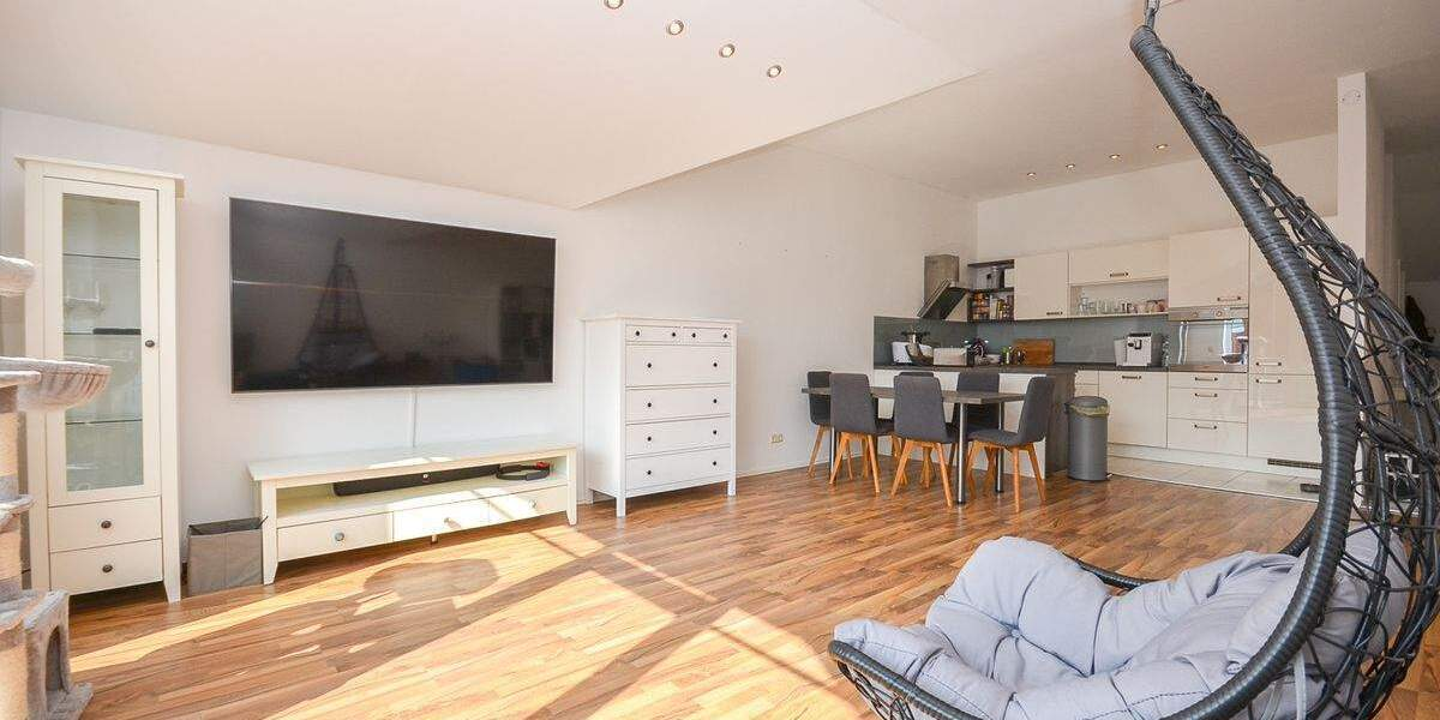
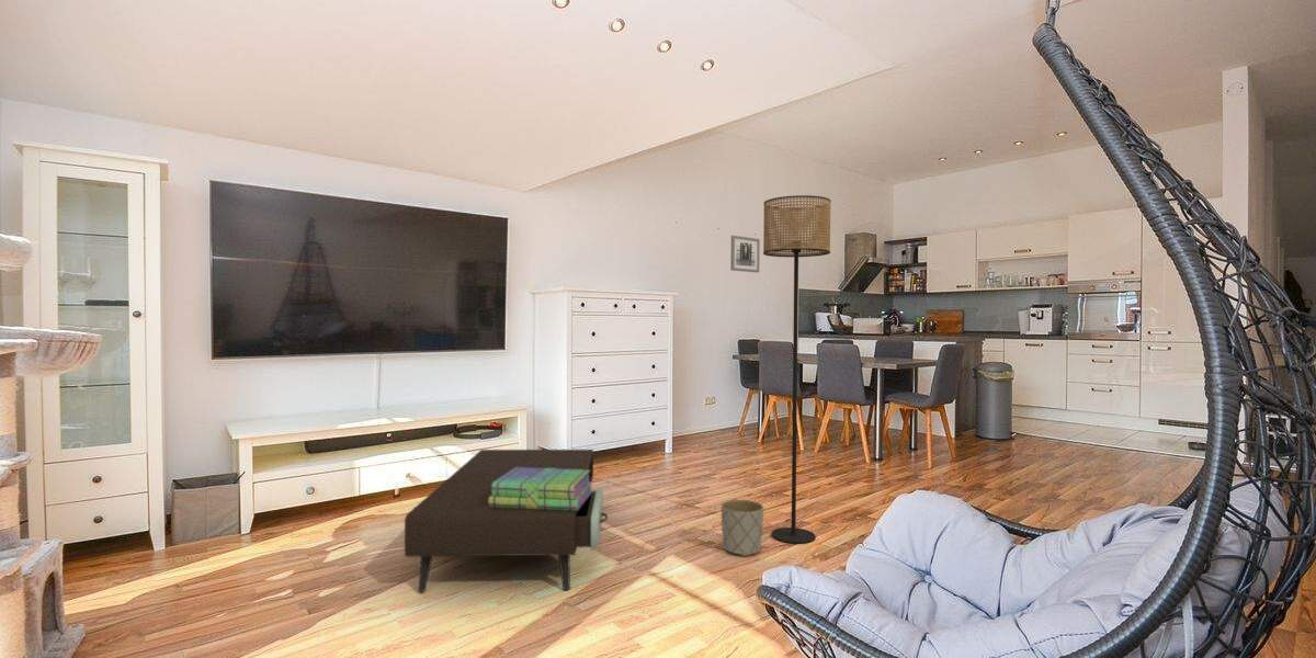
+ wall art (745, 253)
+ coffee table (531, 509)
+ planter (741, 527)
+ stack of books (543, 487)
+ floor lamp (795, 370)
